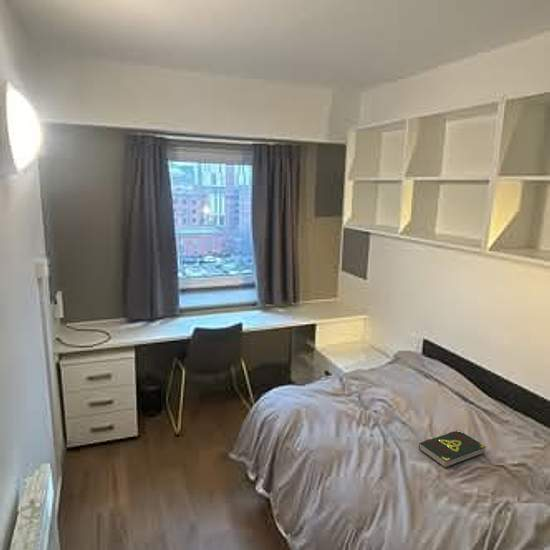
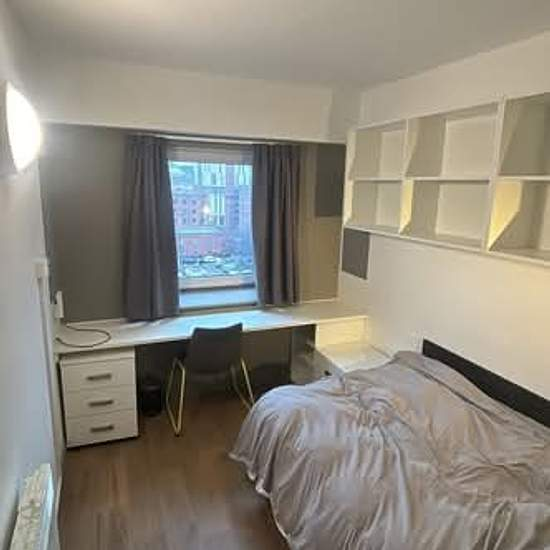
- book (451, 447)
